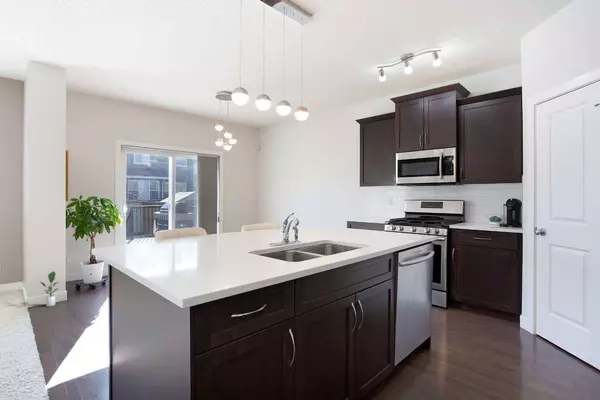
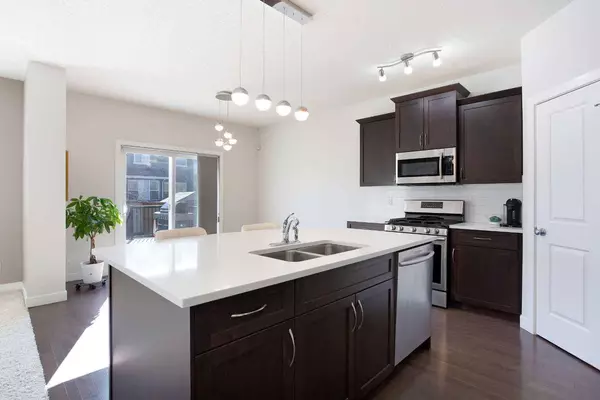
- potted plant (49, 289)
